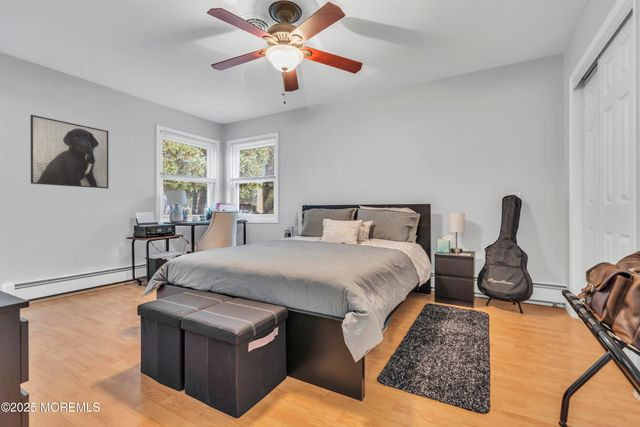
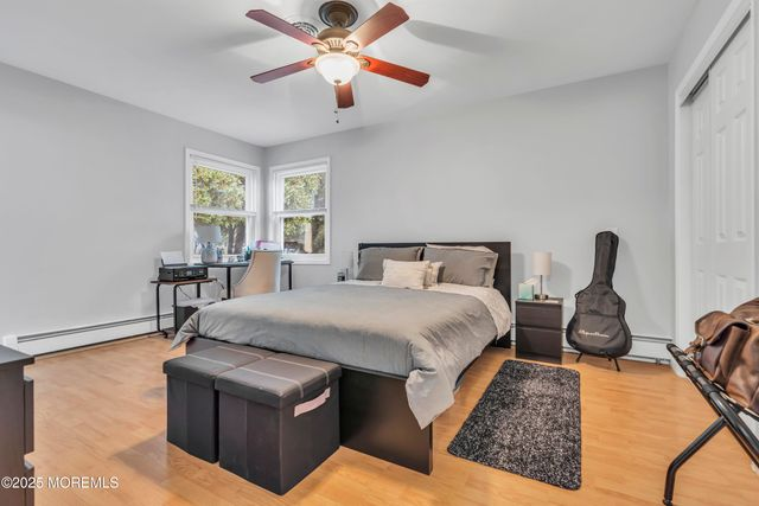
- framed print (73, 155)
